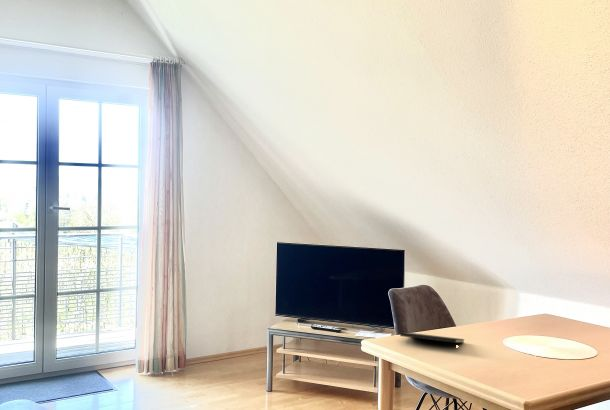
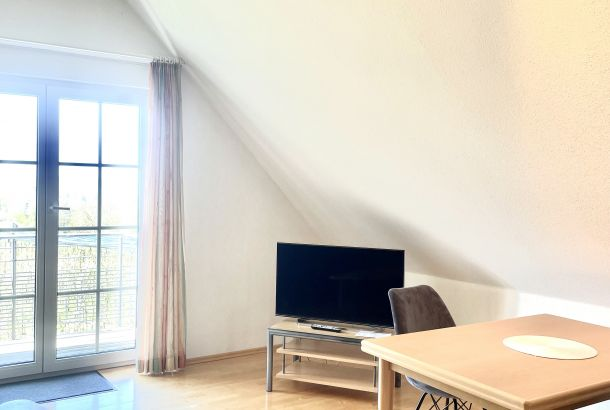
- notepad (432, 337)
